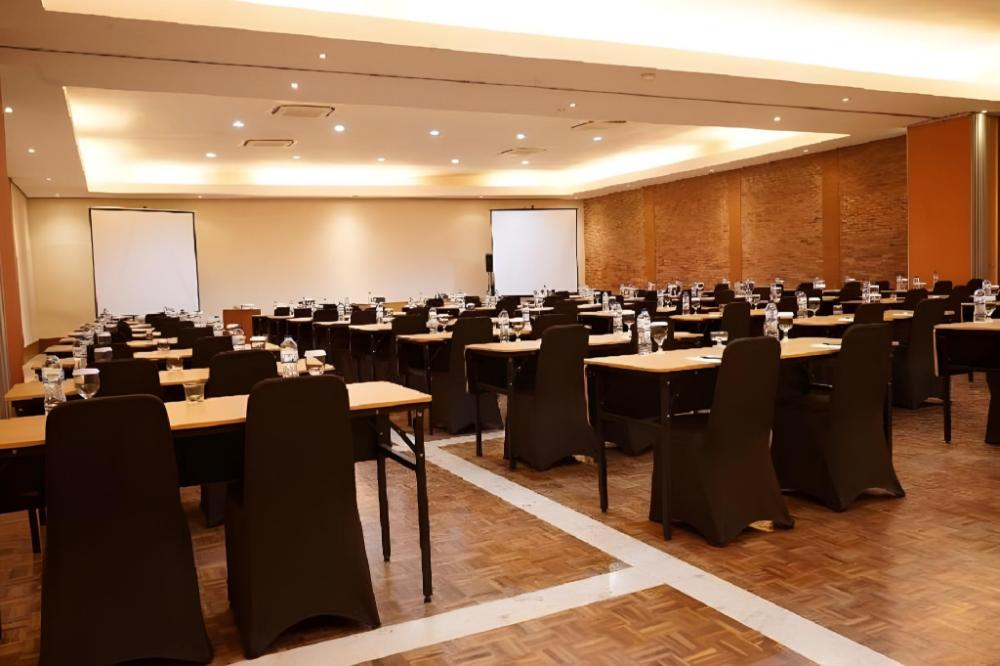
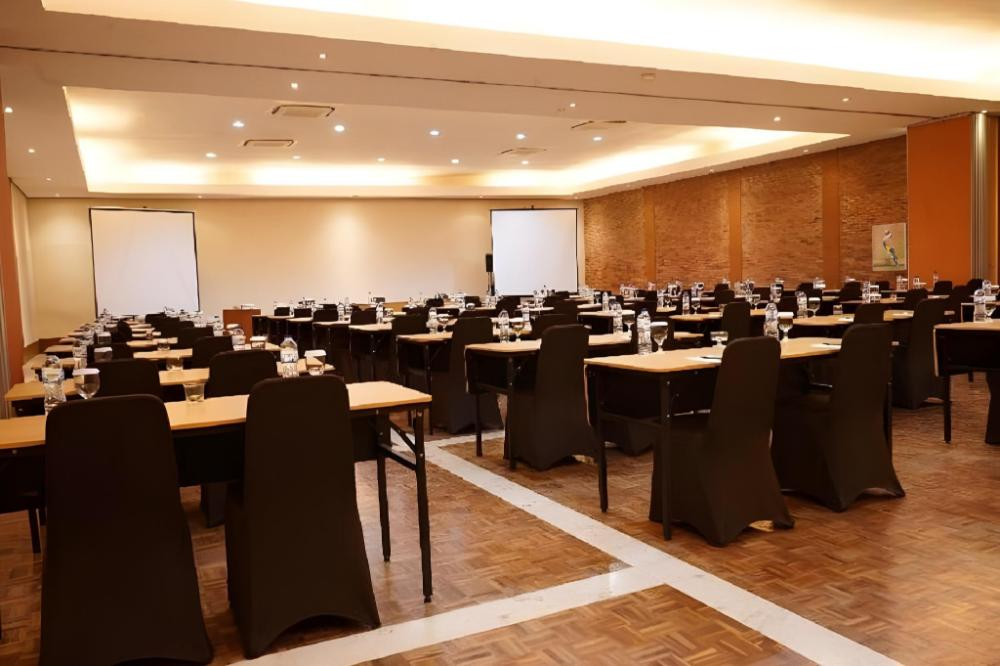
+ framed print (889, 247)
